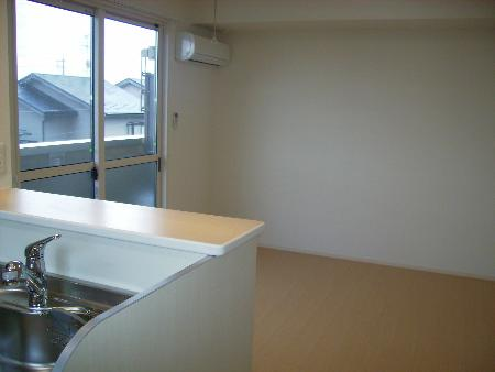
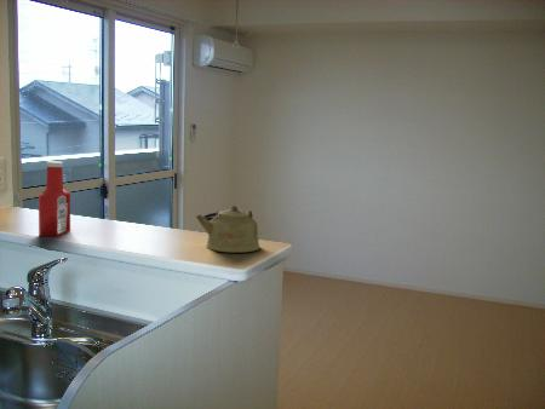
+ kettle (228, 225)
+ soap bottle (54, 197)
